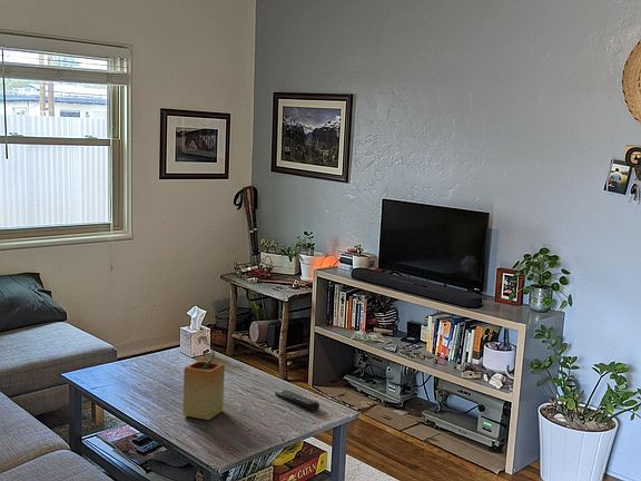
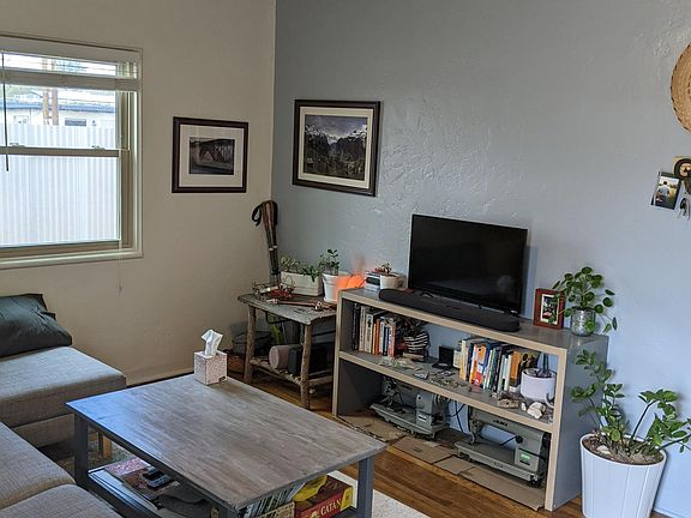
- potted plant (204, 374)
- remote control (296, 399)
